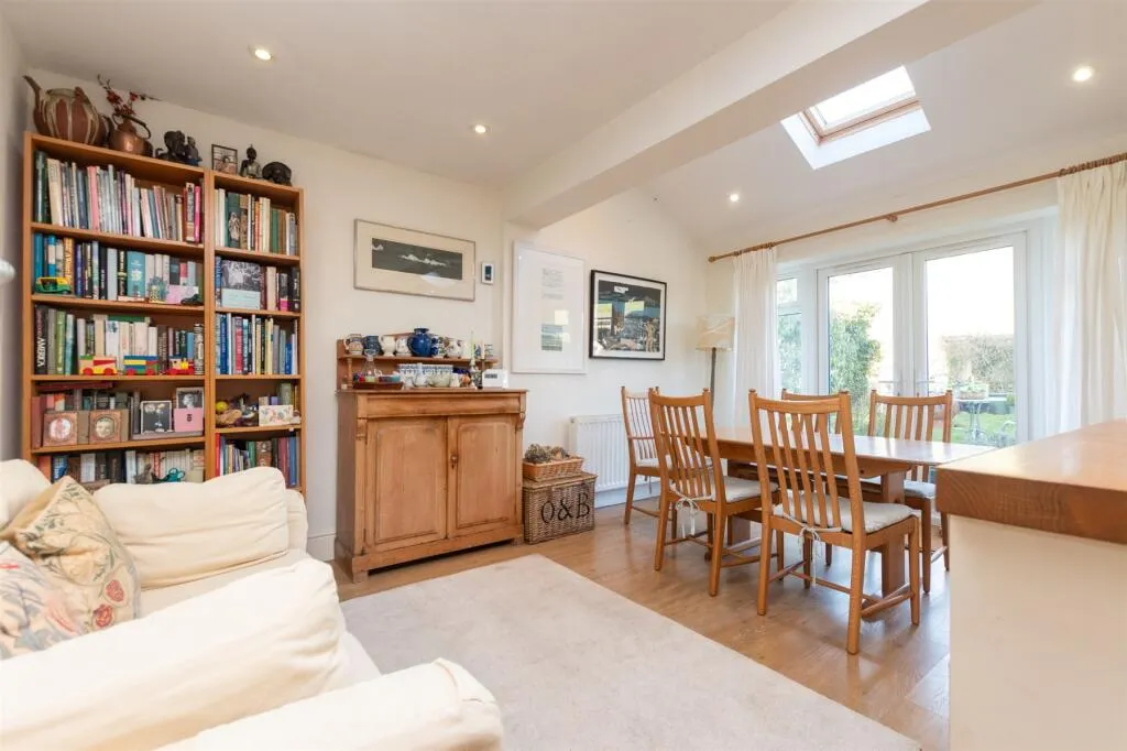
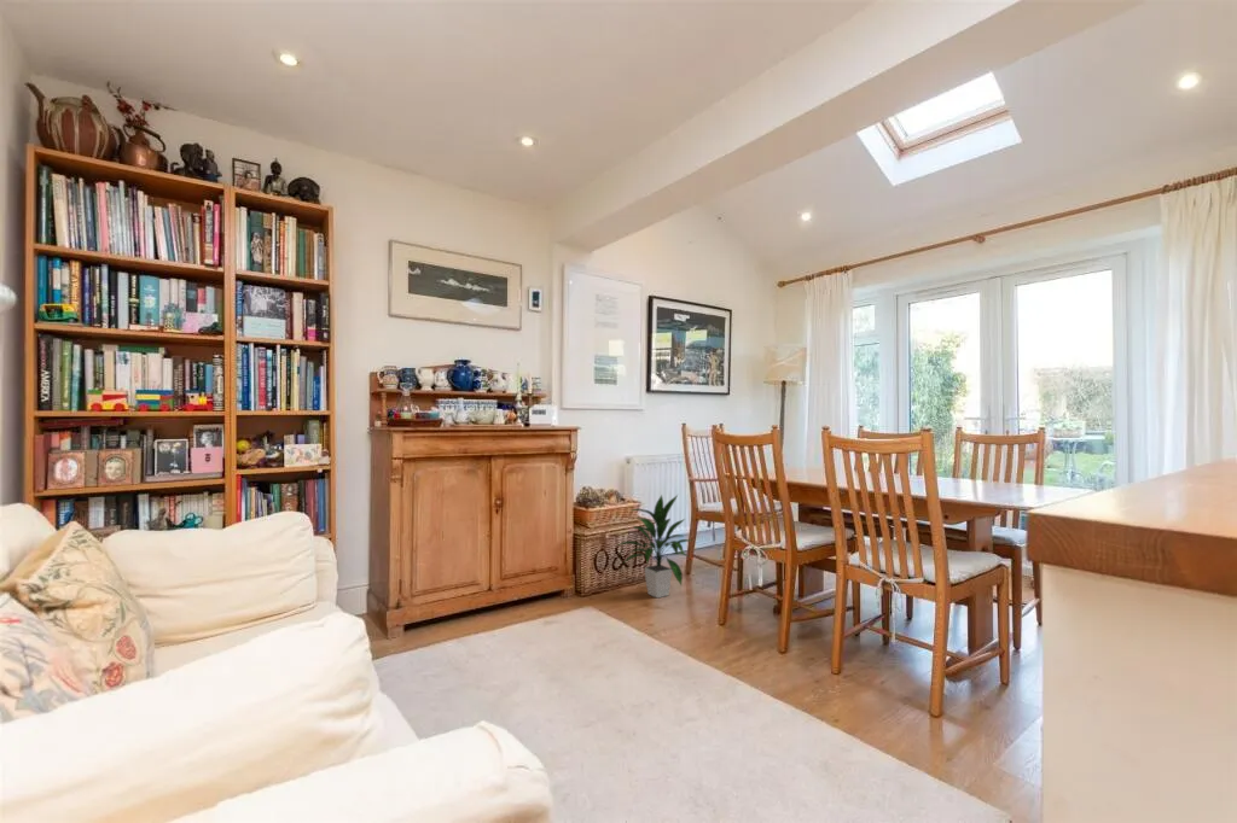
+ indoor plant (658, 545)
